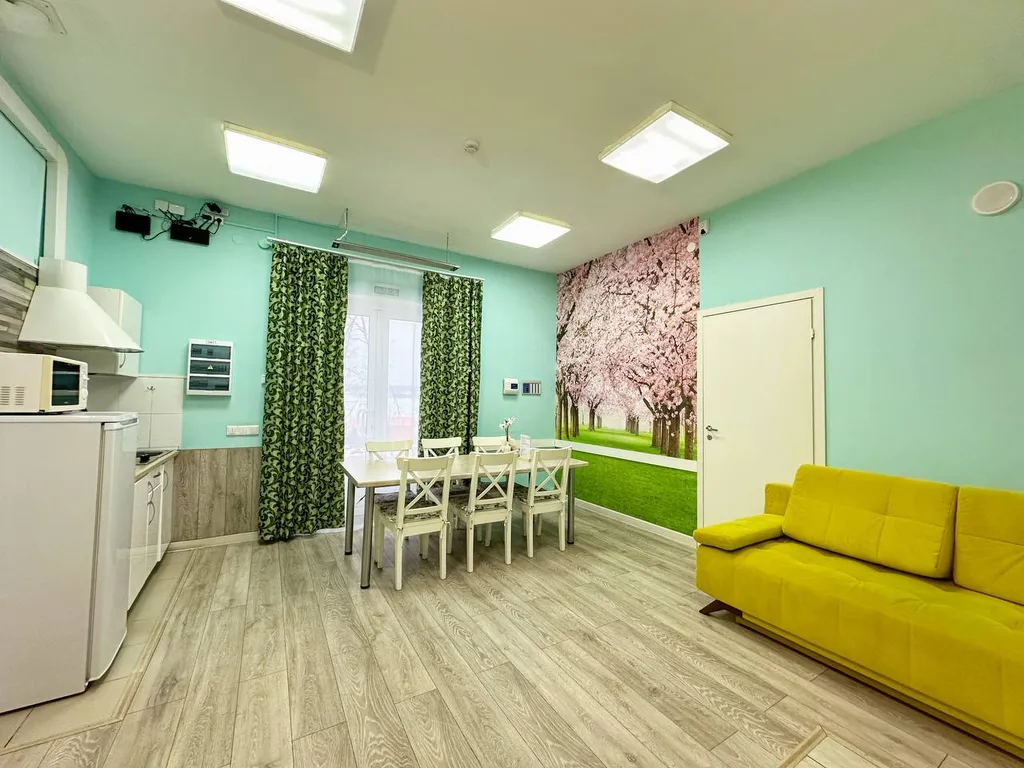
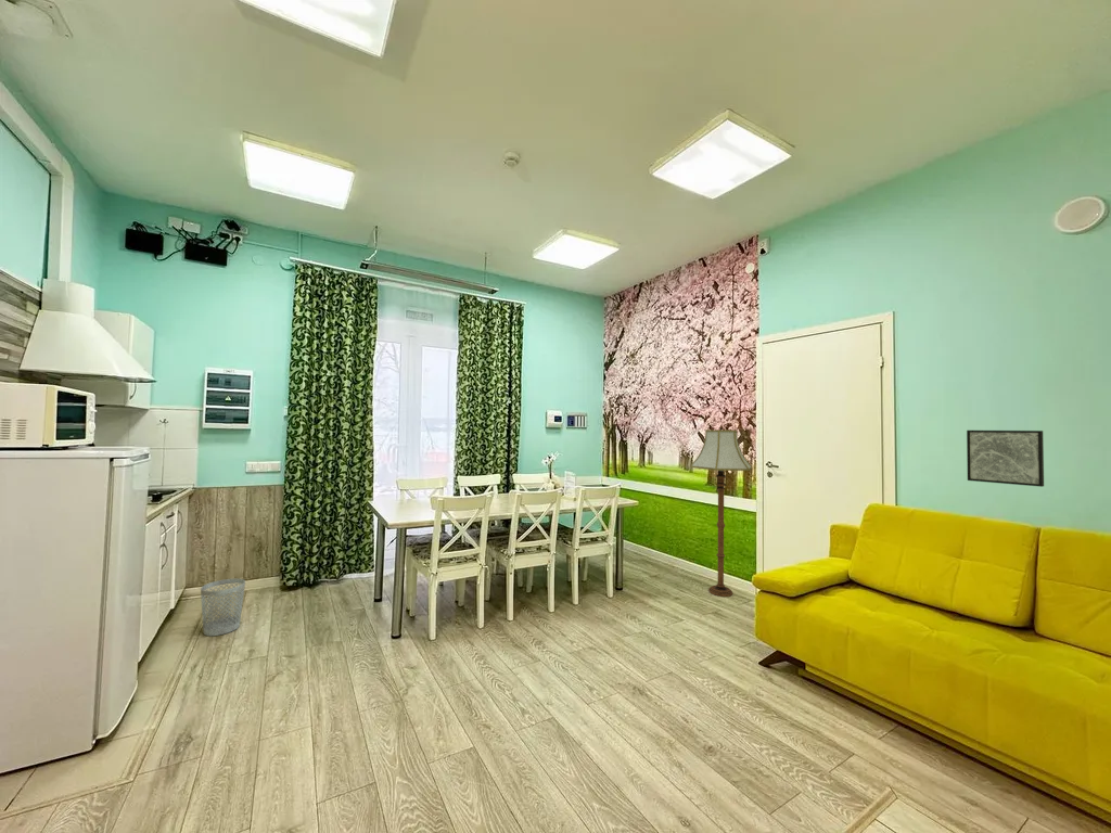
+ wall art (1003, 457)
+ wastebasket (222, 606)
+ floor lamp (720, 508)
